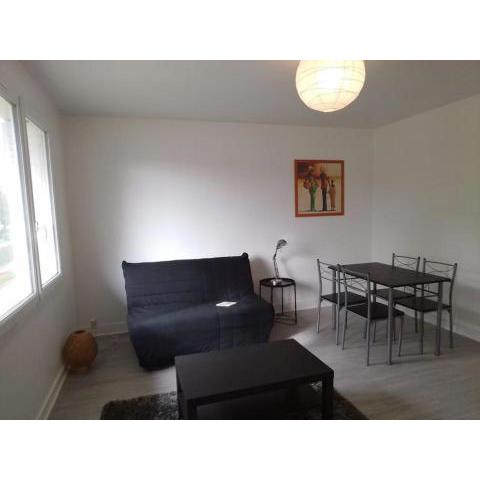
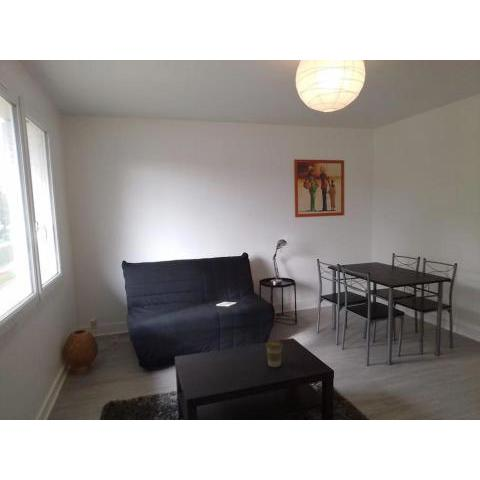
+ coffee cup (274, 353)
